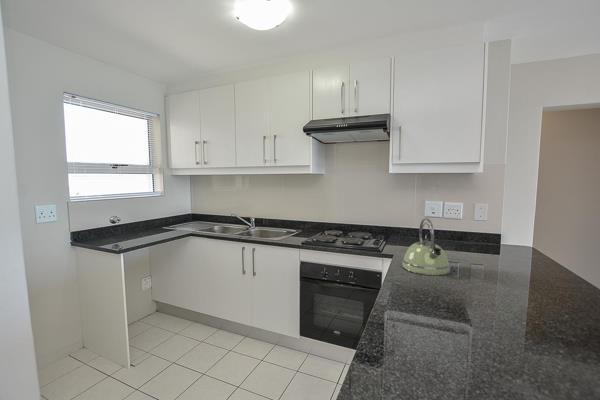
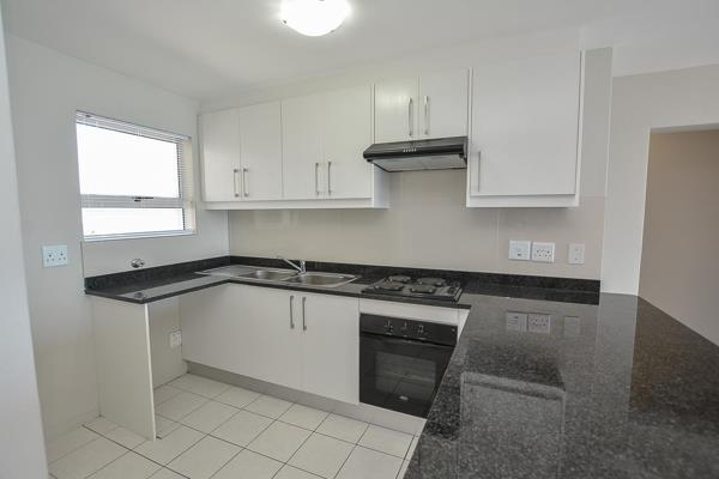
- kettle (427, 243)
